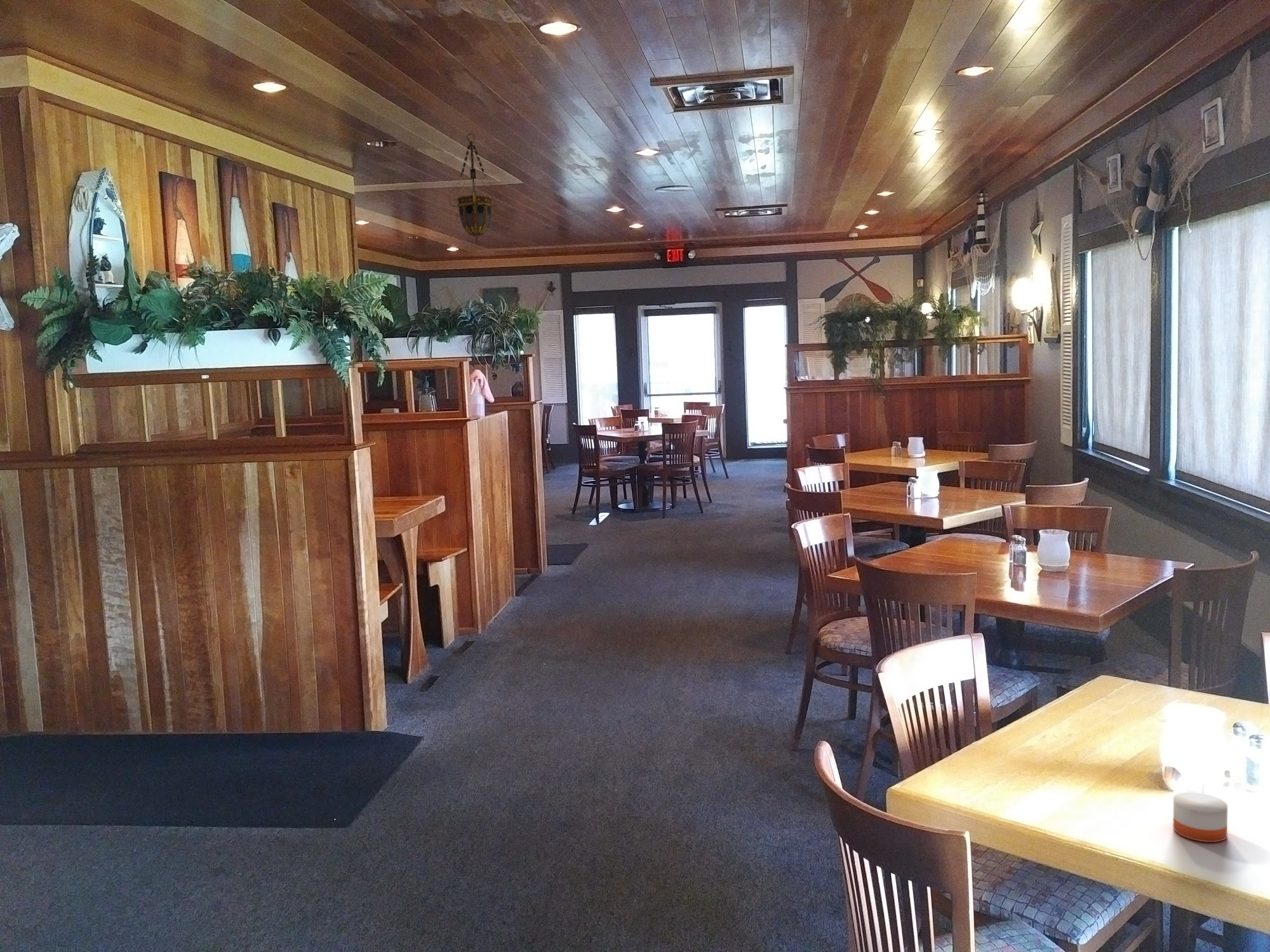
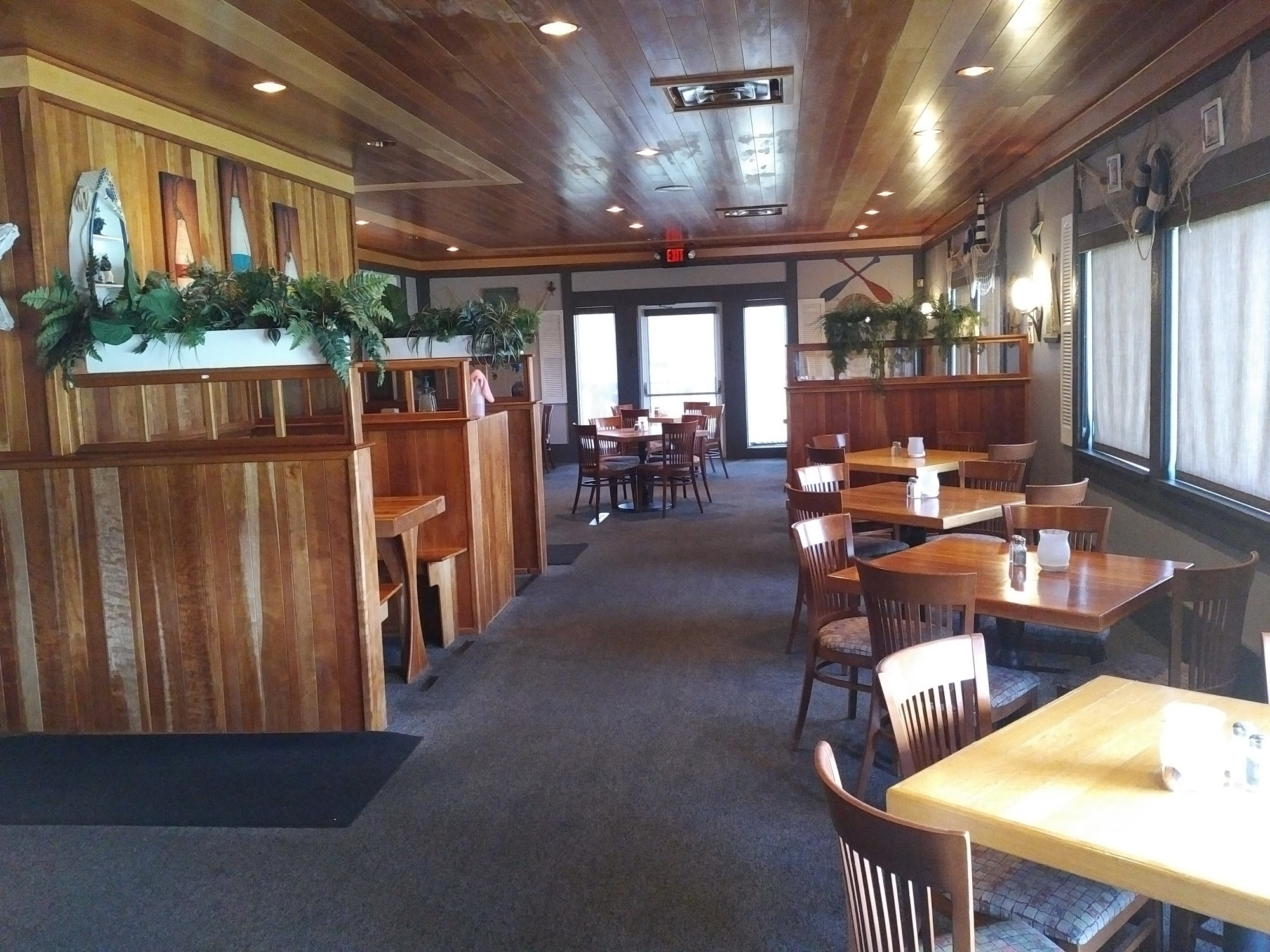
- hanging lantern (474, 189)
- candle (1200, 800)
